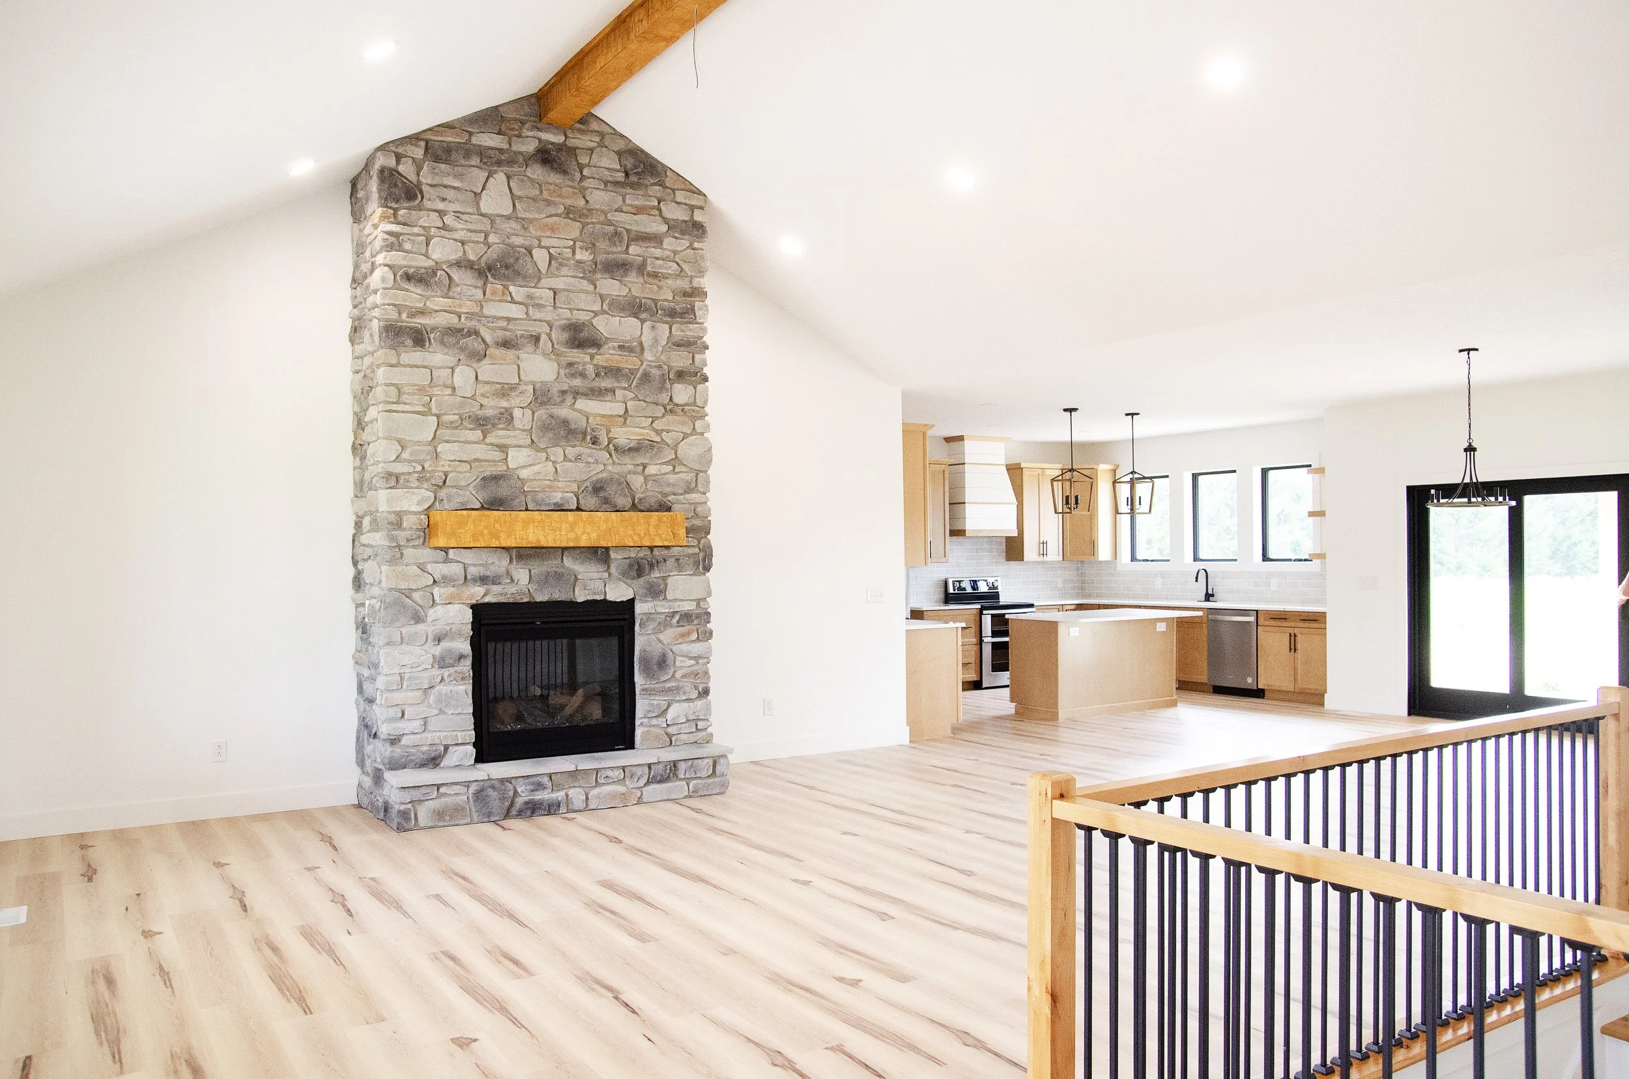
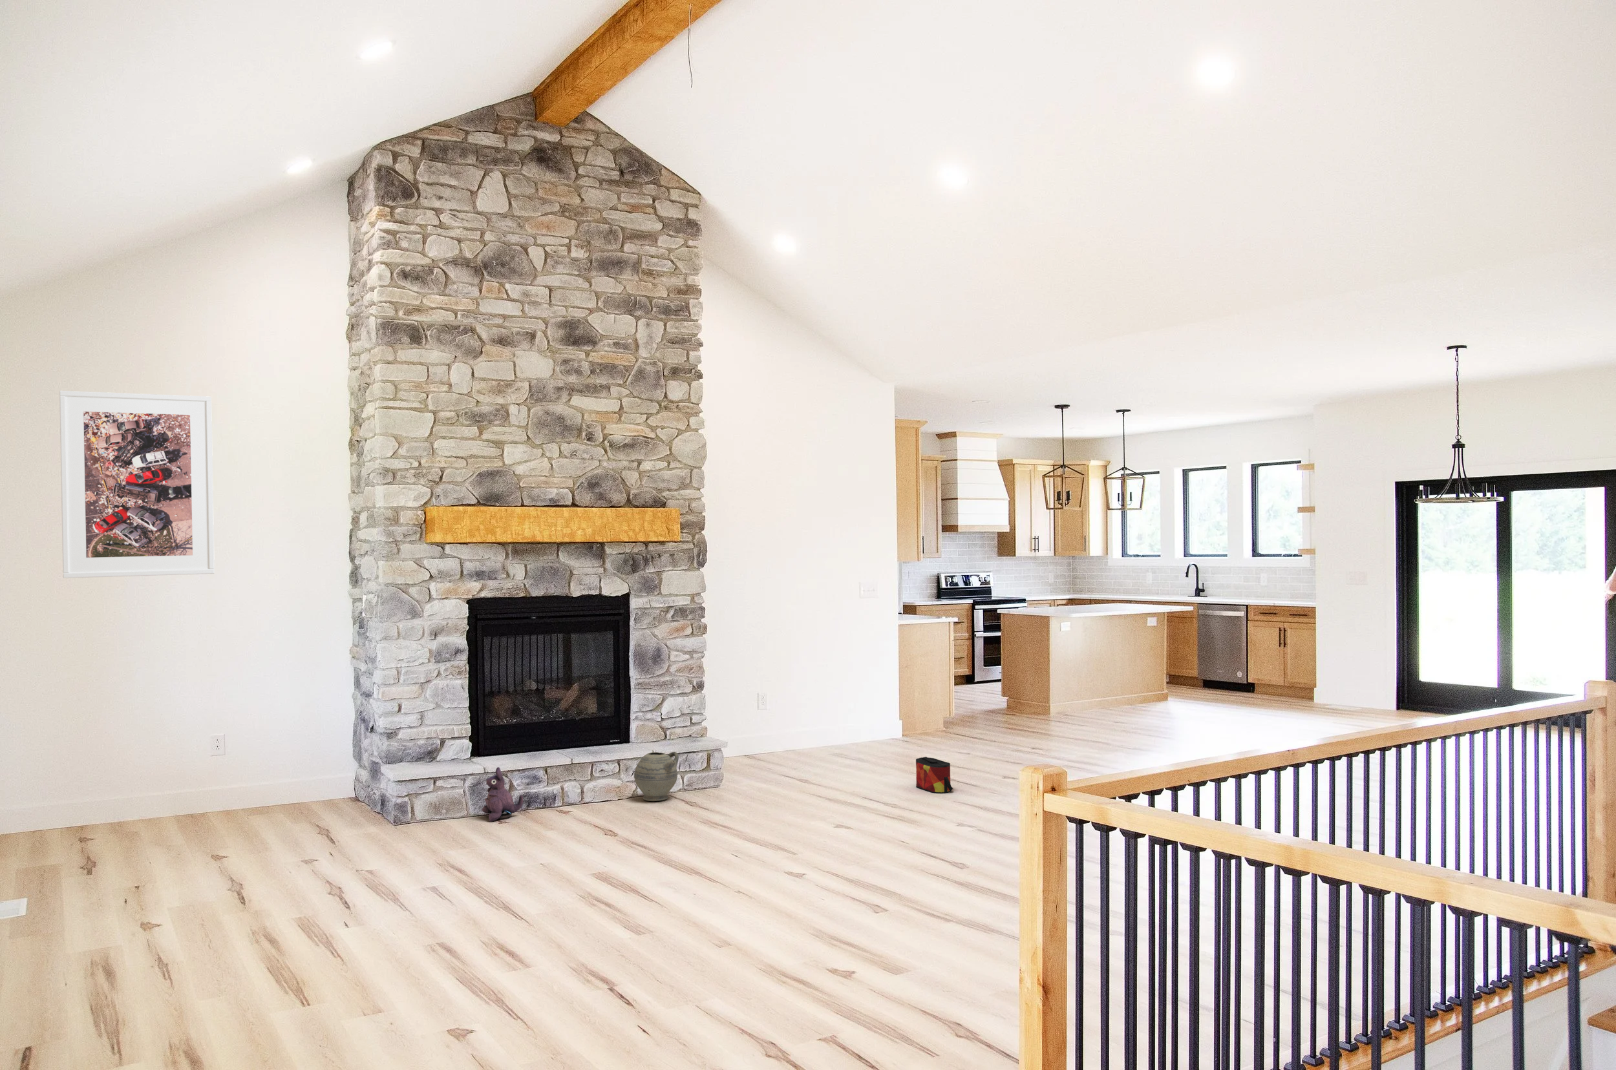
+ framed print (139, 485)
+ plush toy (504, 792)
+ ceramic jug (660, 776)
+ bag (933, 774)
